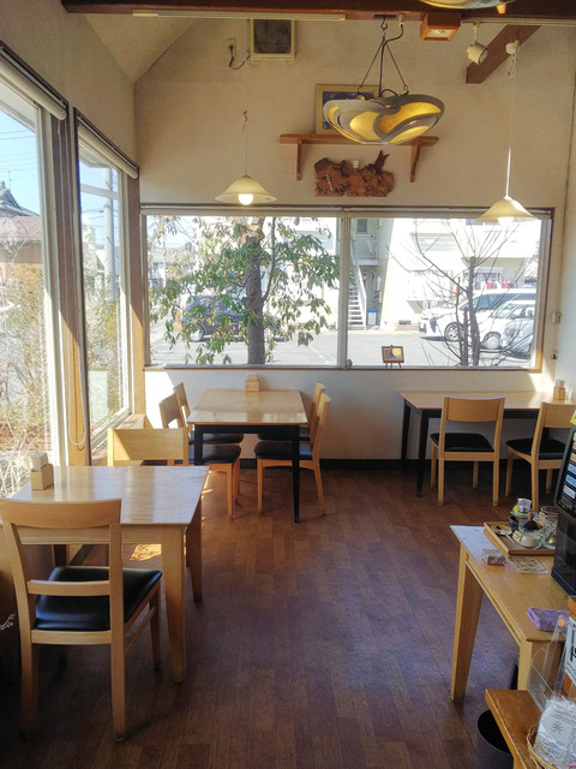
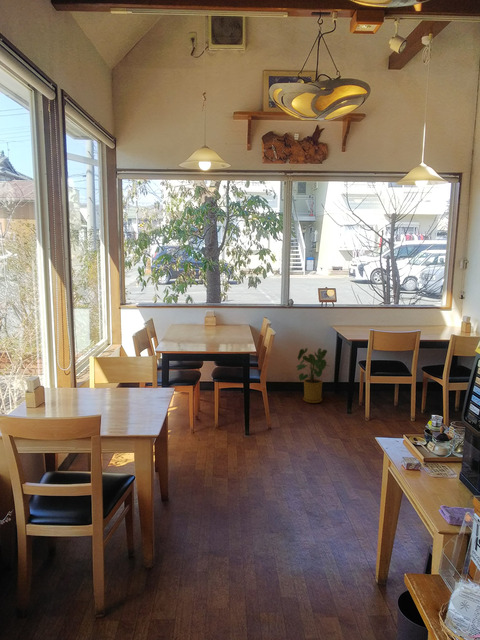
+ house plant (311, 375)
